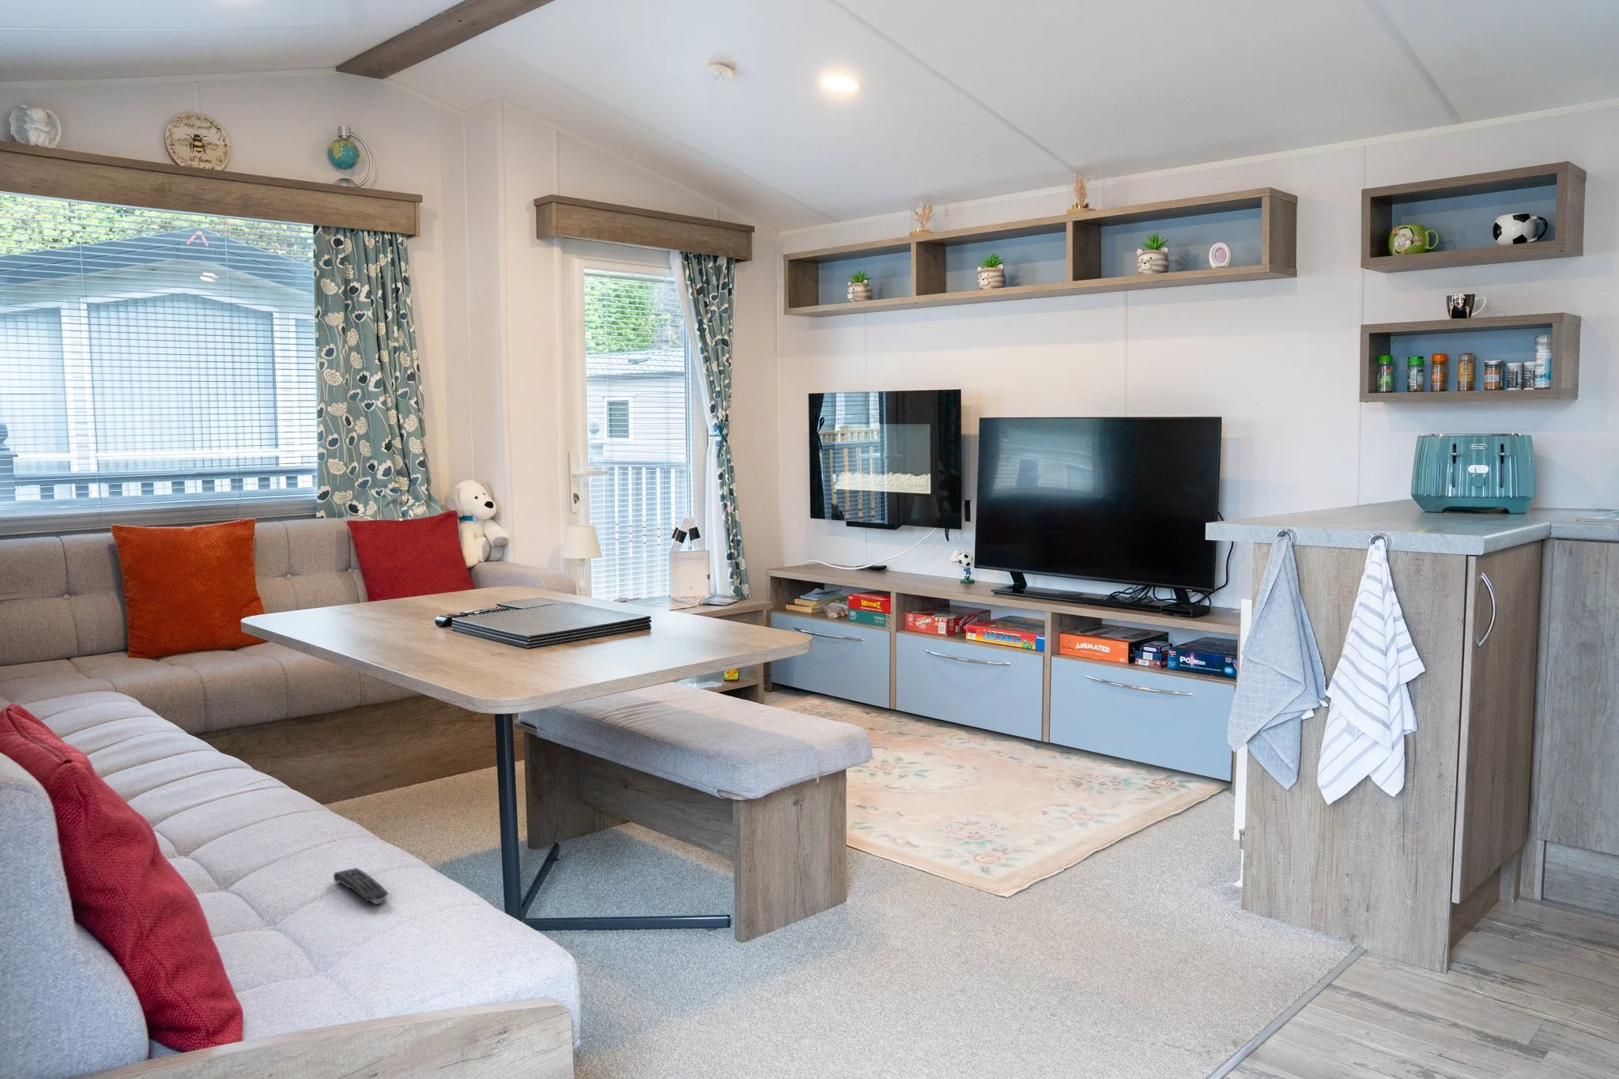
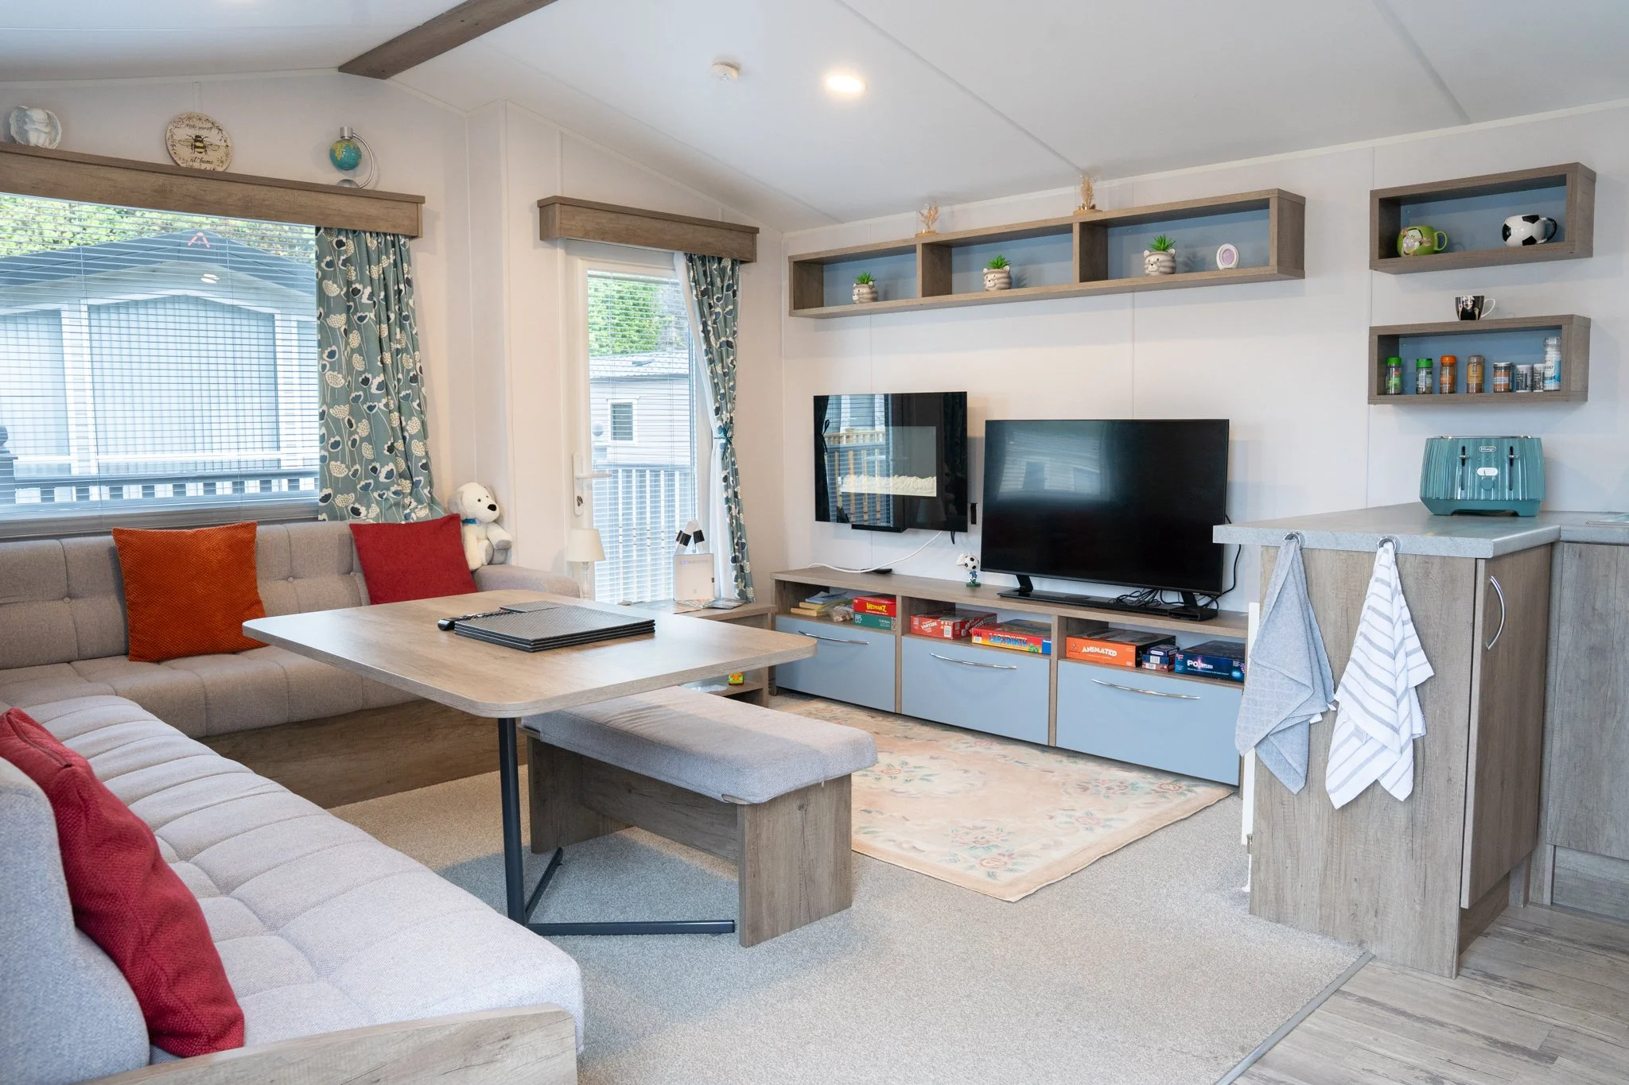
- remote control (362, 885)
